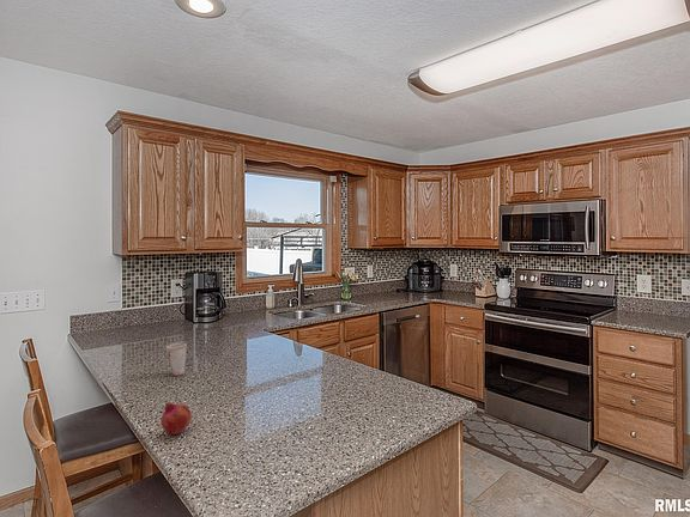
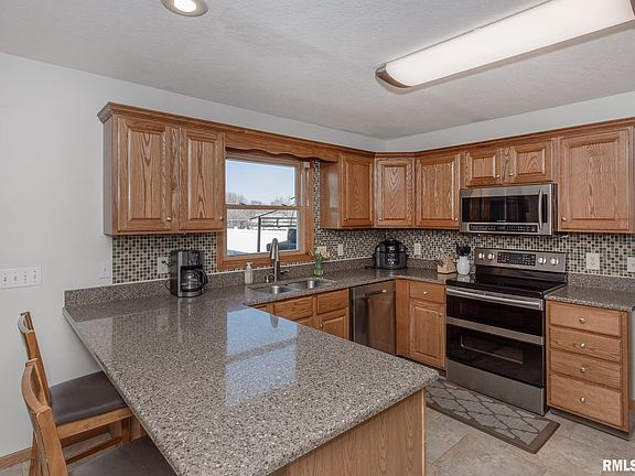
- fruit (176, 416)
- cup (176, 359)
